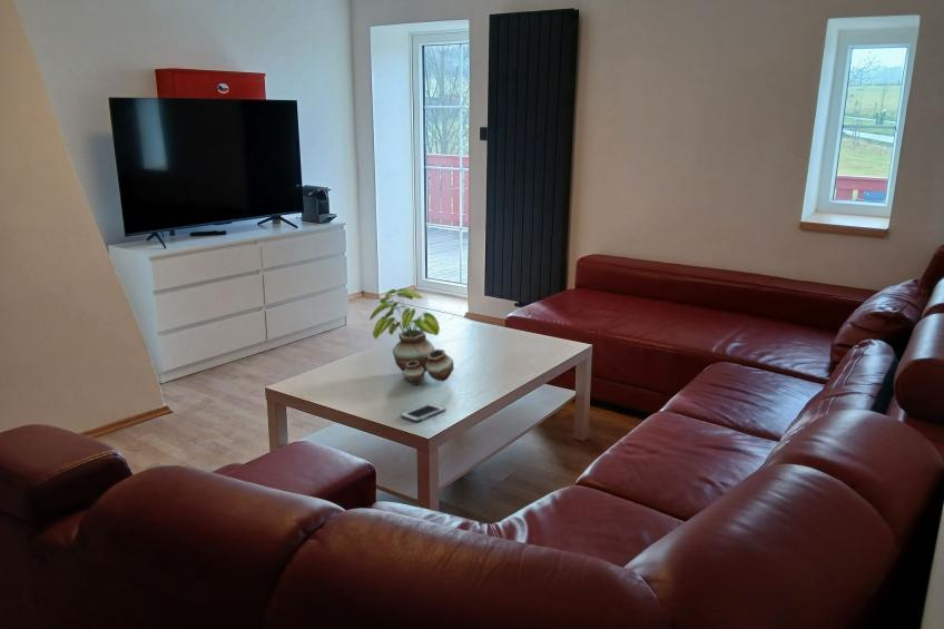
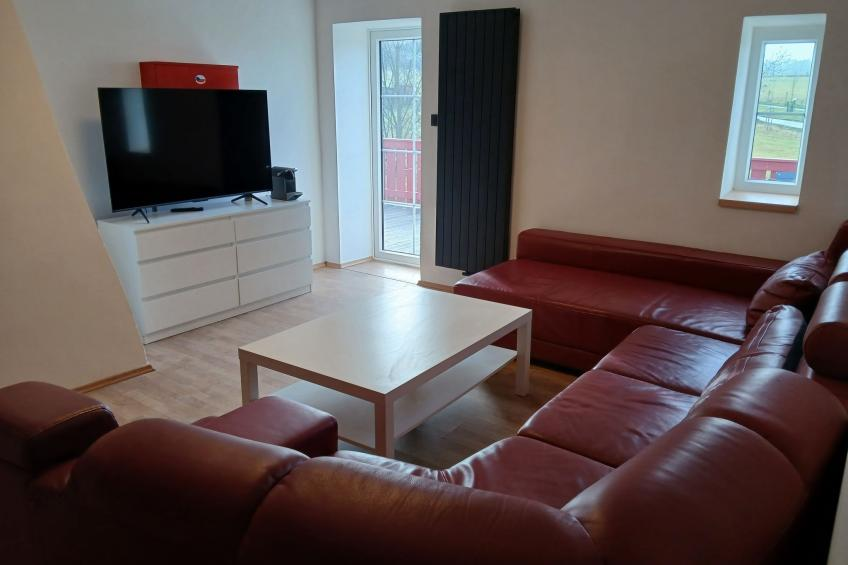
- potted plant (409, 334)
- cell phone (423, 412)
